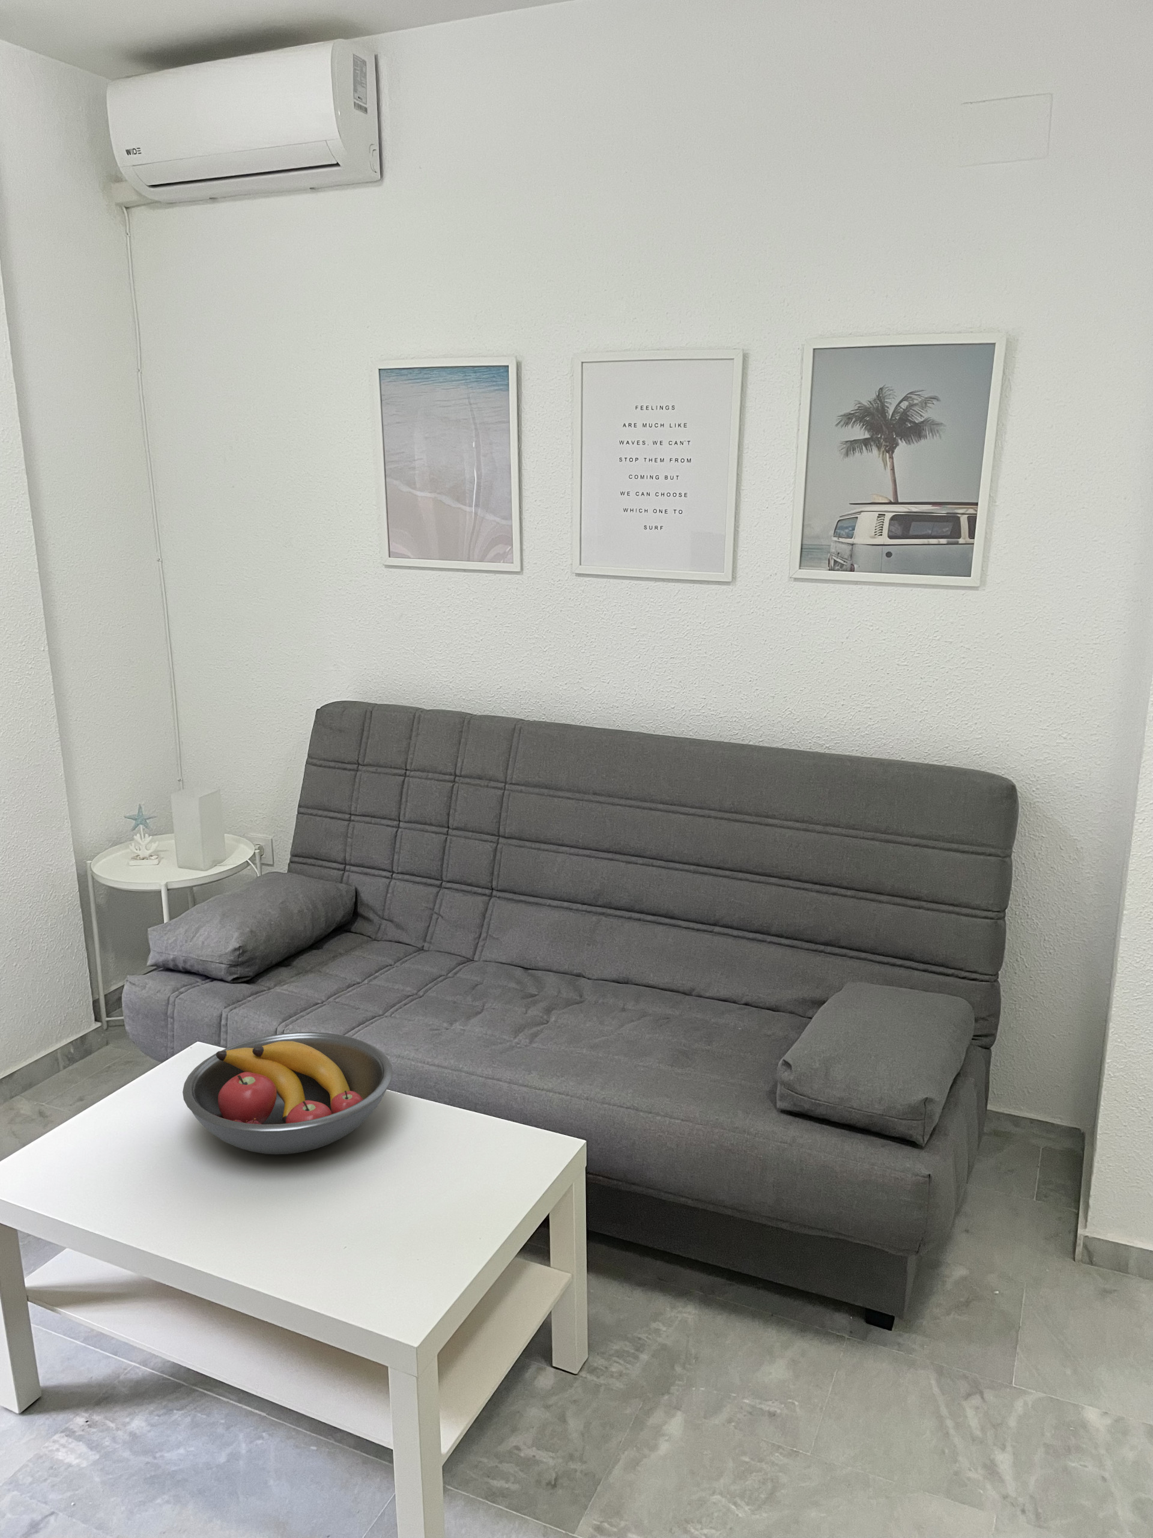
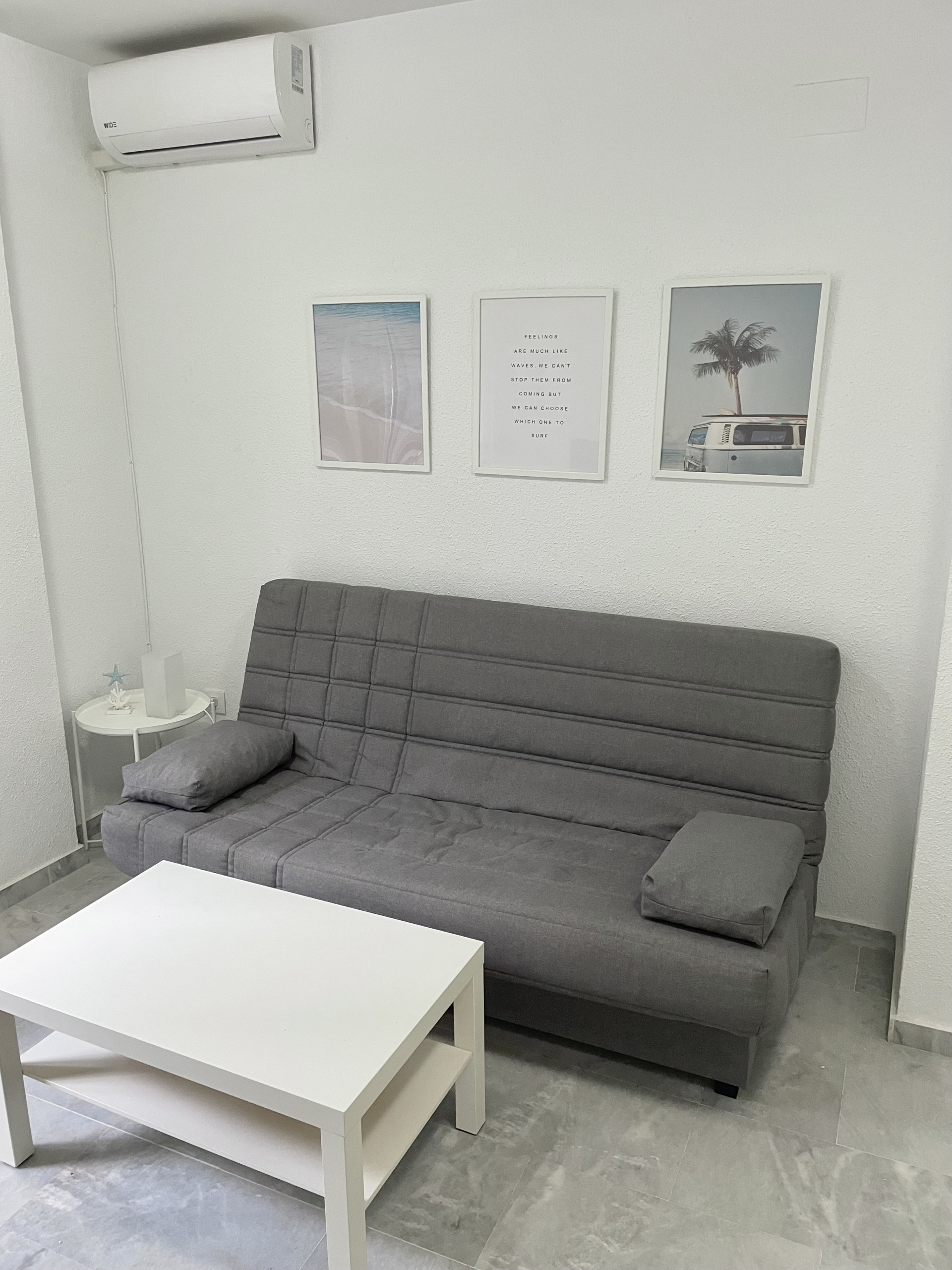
- fruit bowl (291, 1095)
